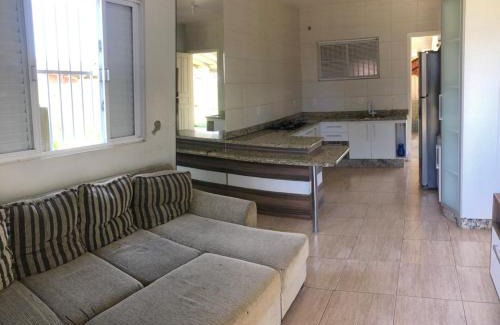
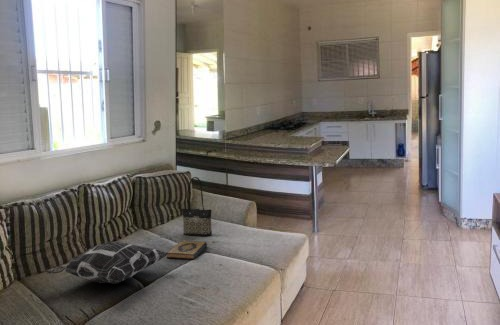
+ decorative pillow (109, 262)
+ tote bag (196, 209)
+ hardback book (187, 249)
